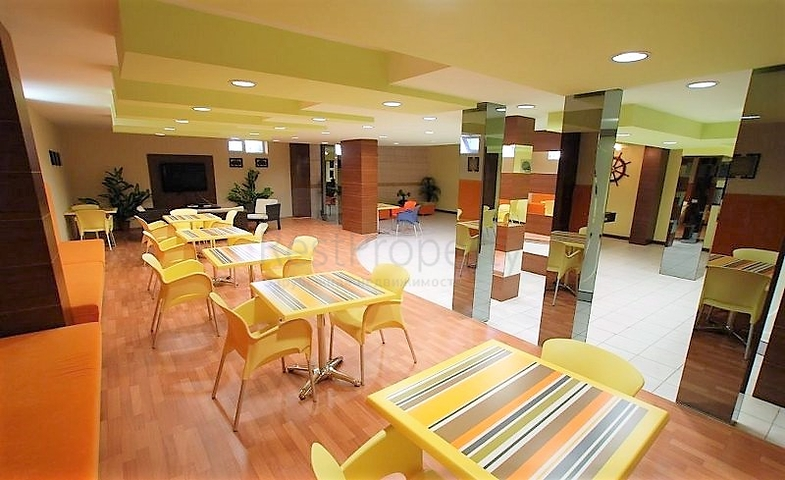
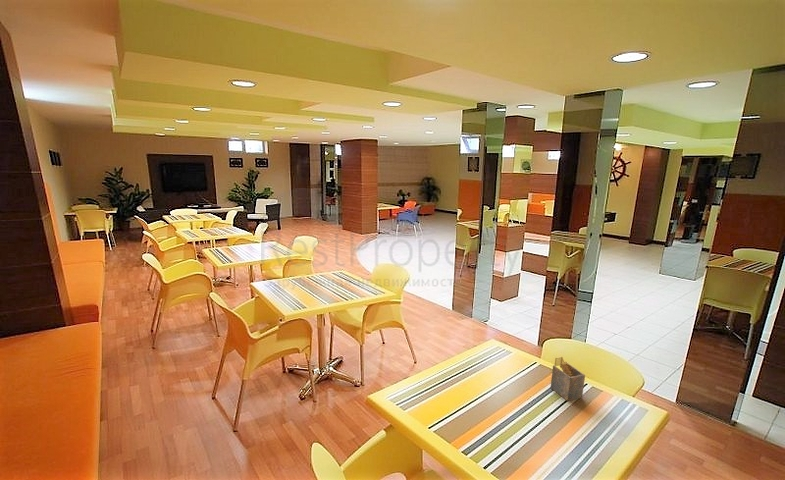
+ napkin holder (567, 377)
